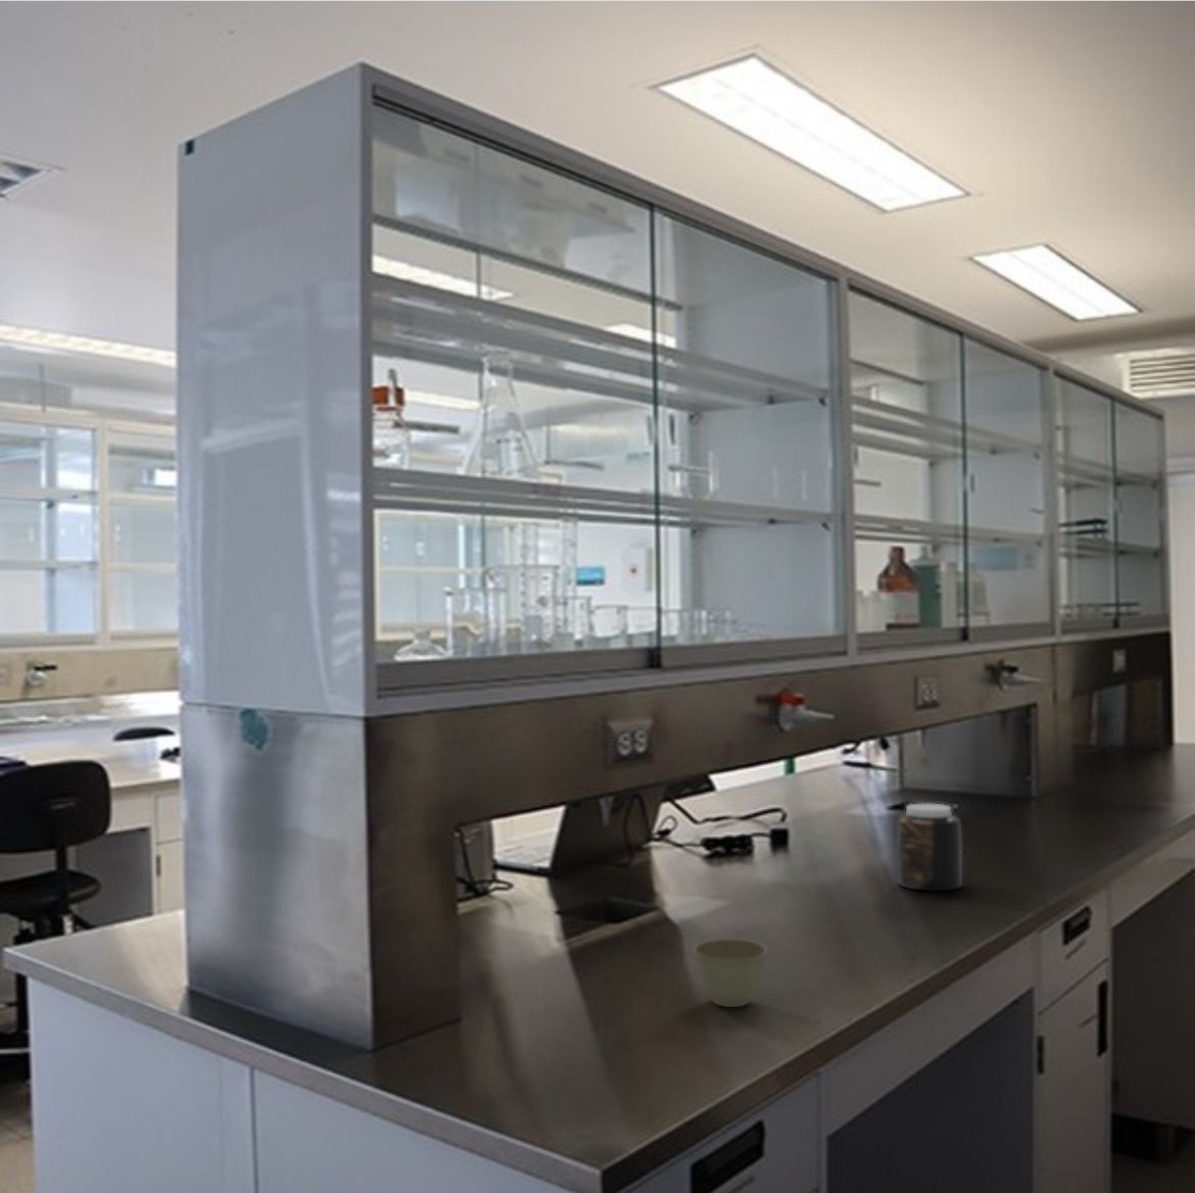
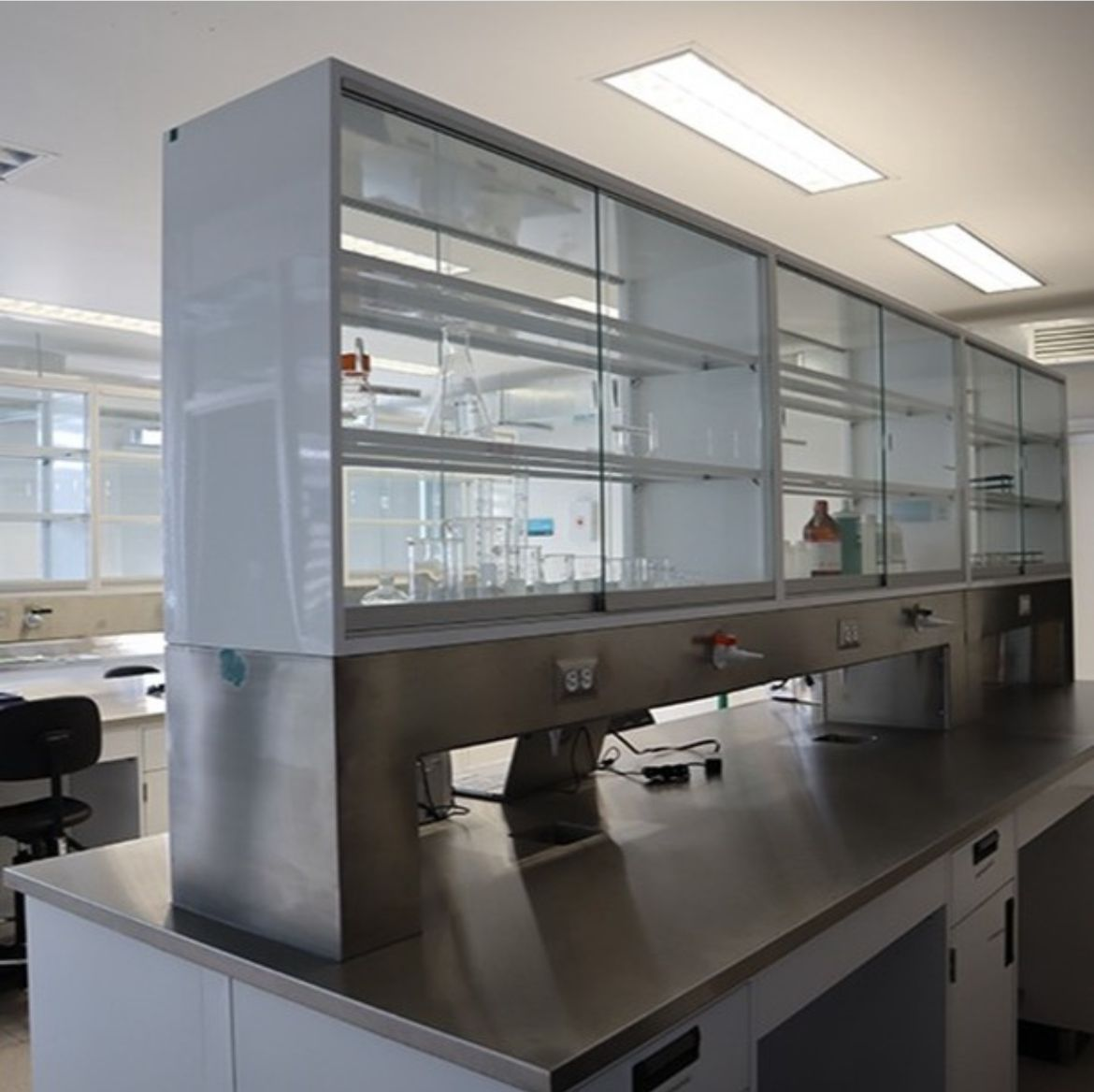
- flower pot (731, 975)
- jar (928, 844)
